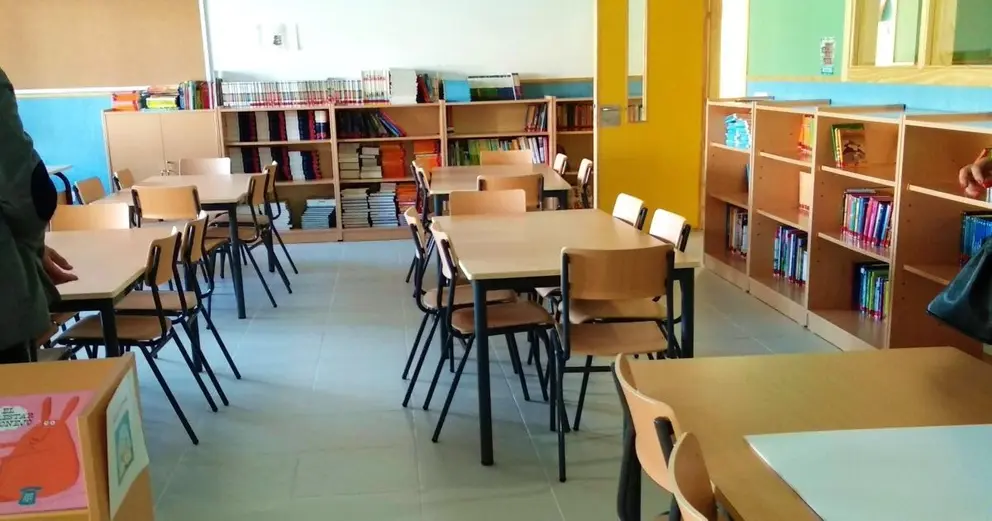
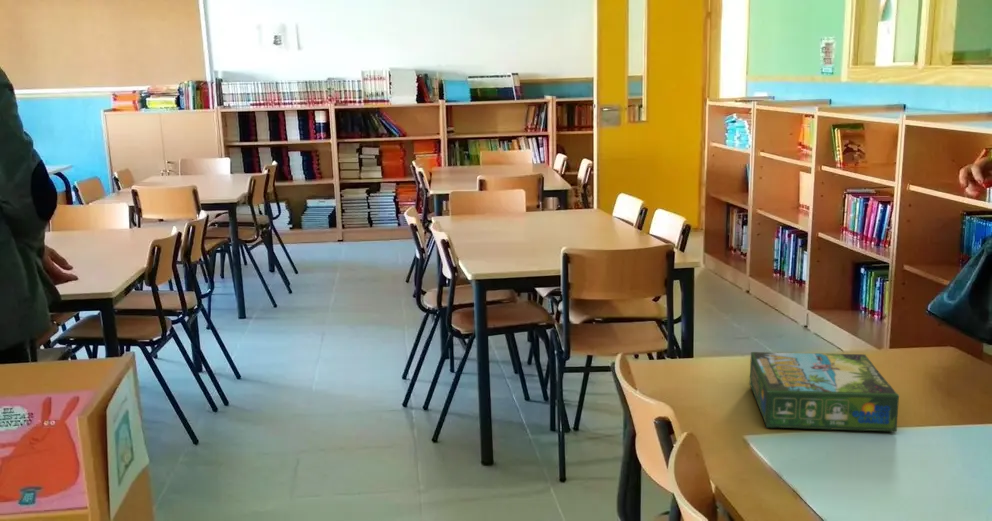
+ board game (818, 389)
